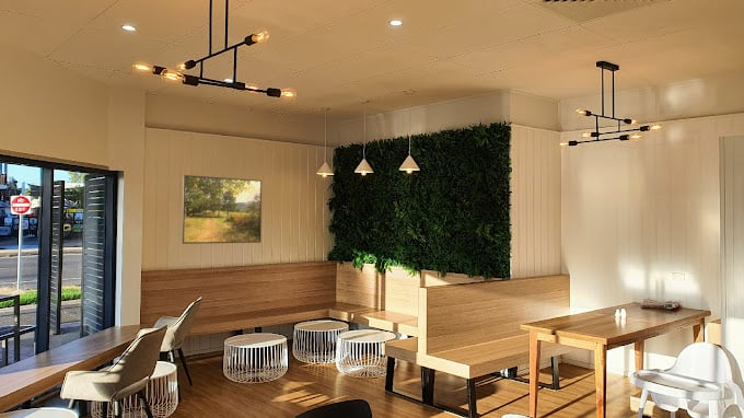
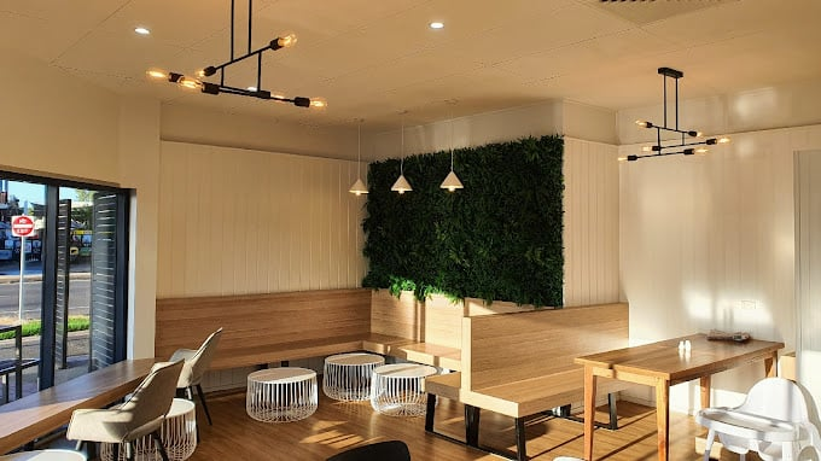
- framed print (223, 210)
